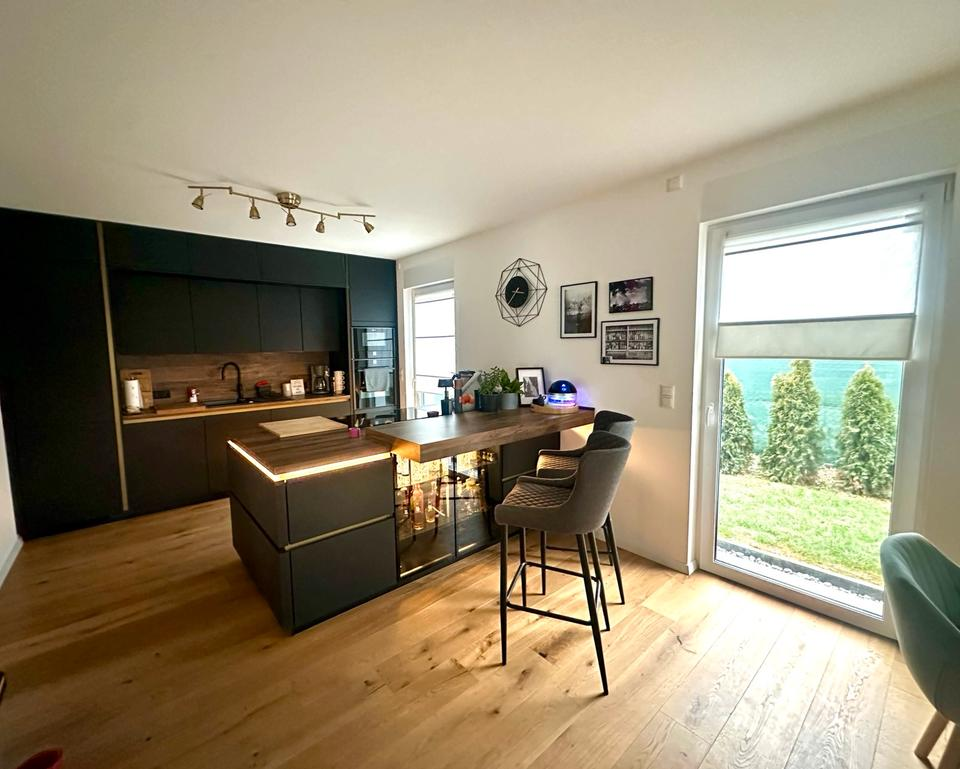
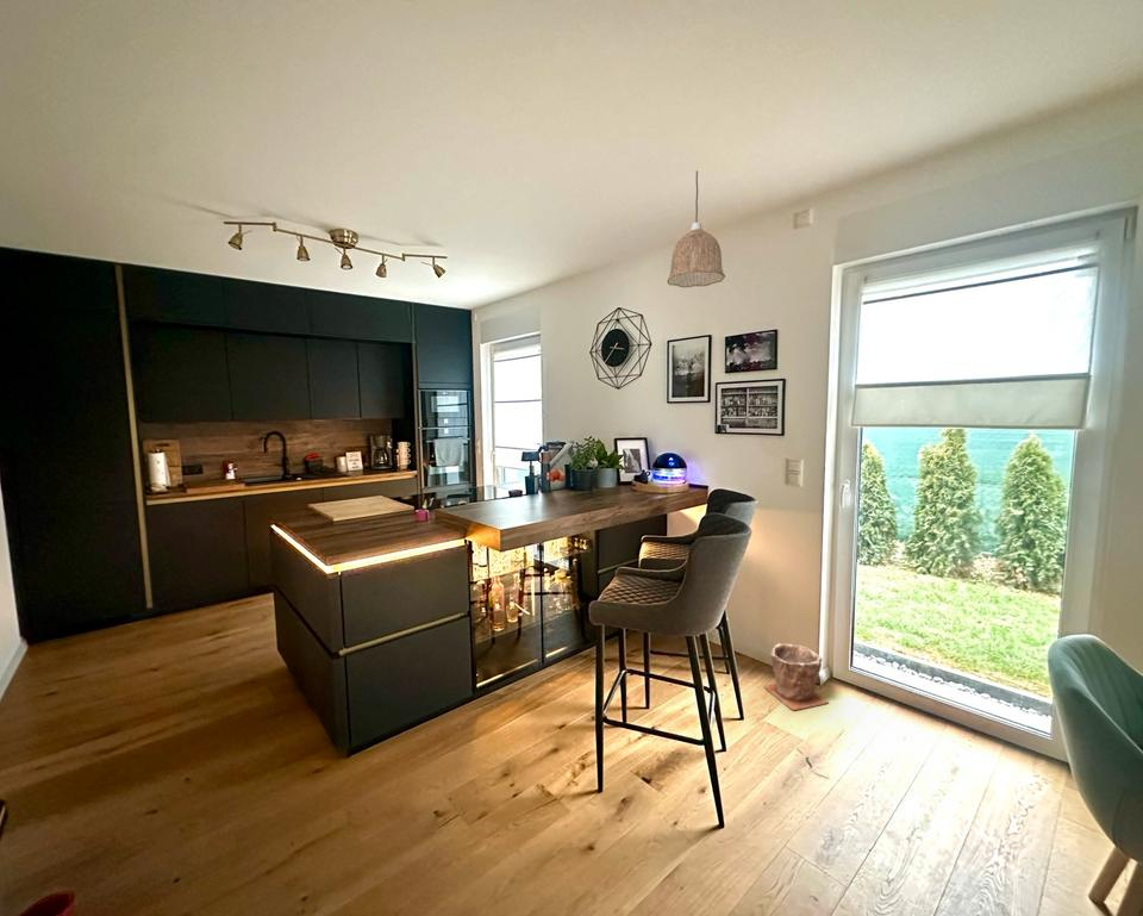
+ pendant lamp (695, 225)
+ plant pot (795, 673)
